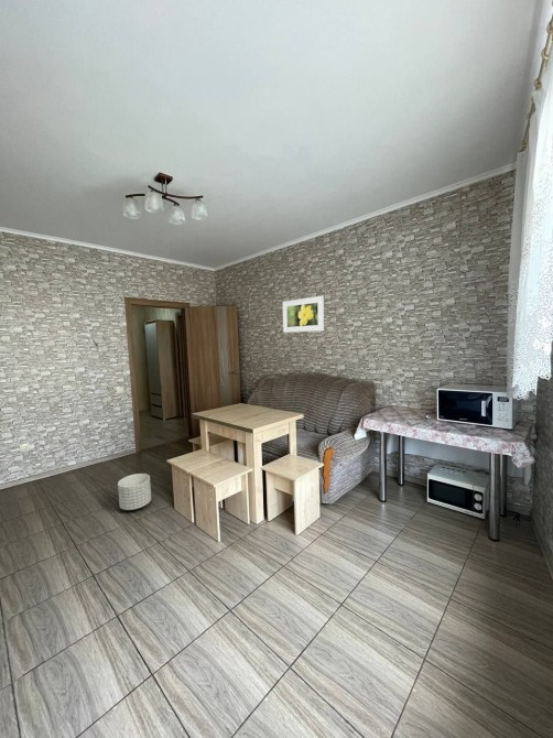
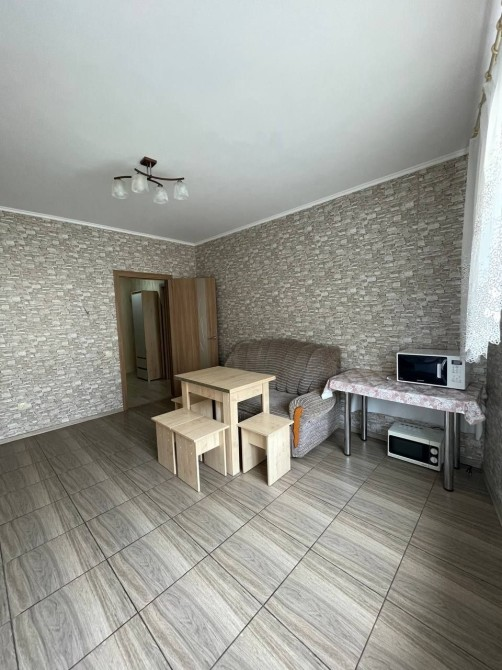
- planter (134, 492)
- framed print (302, 315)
